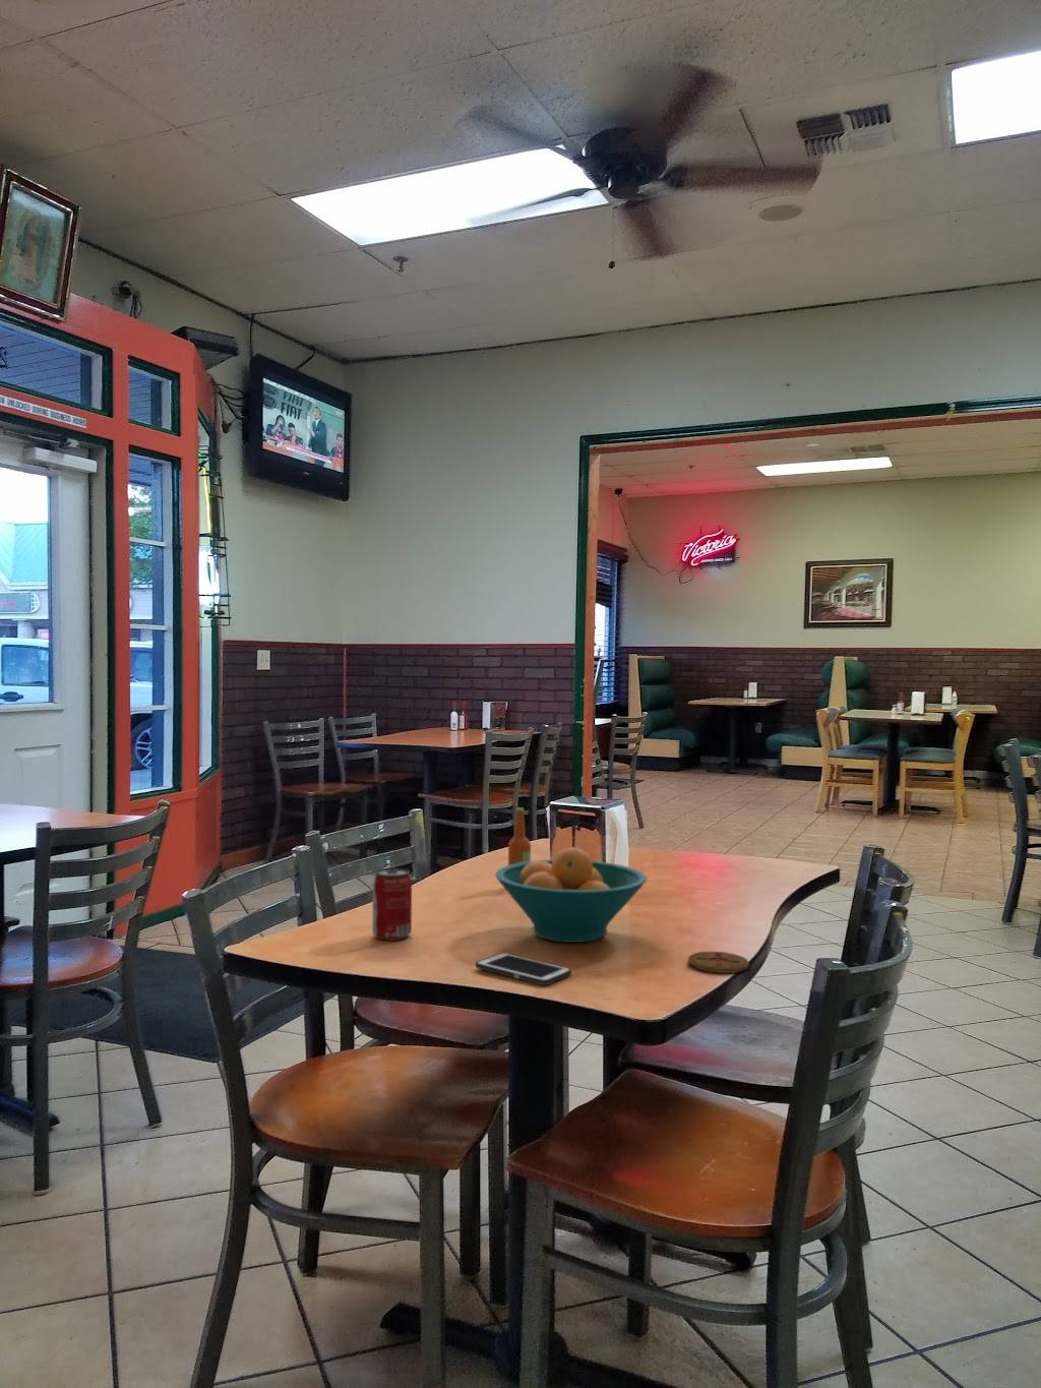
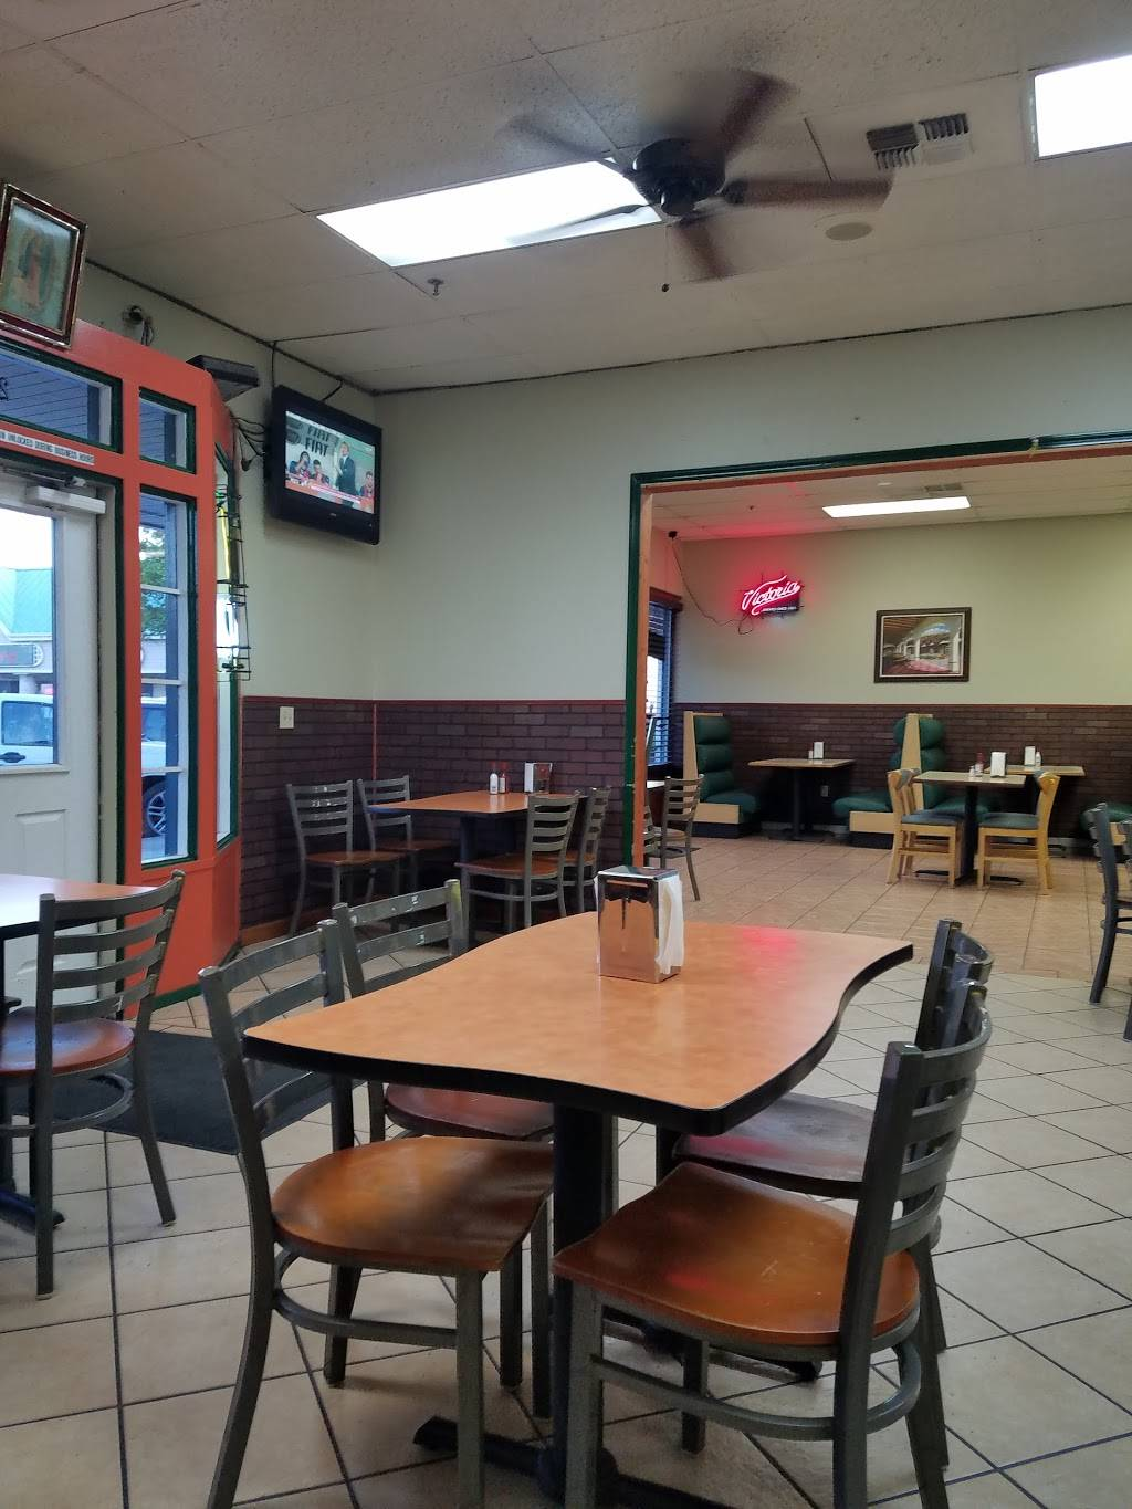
- beer bottle (519, 847)
- cell phone (523, 968)
- coaster (717, 961)
- beverage can (391, 903)
- fruit bowl (571, 889)
